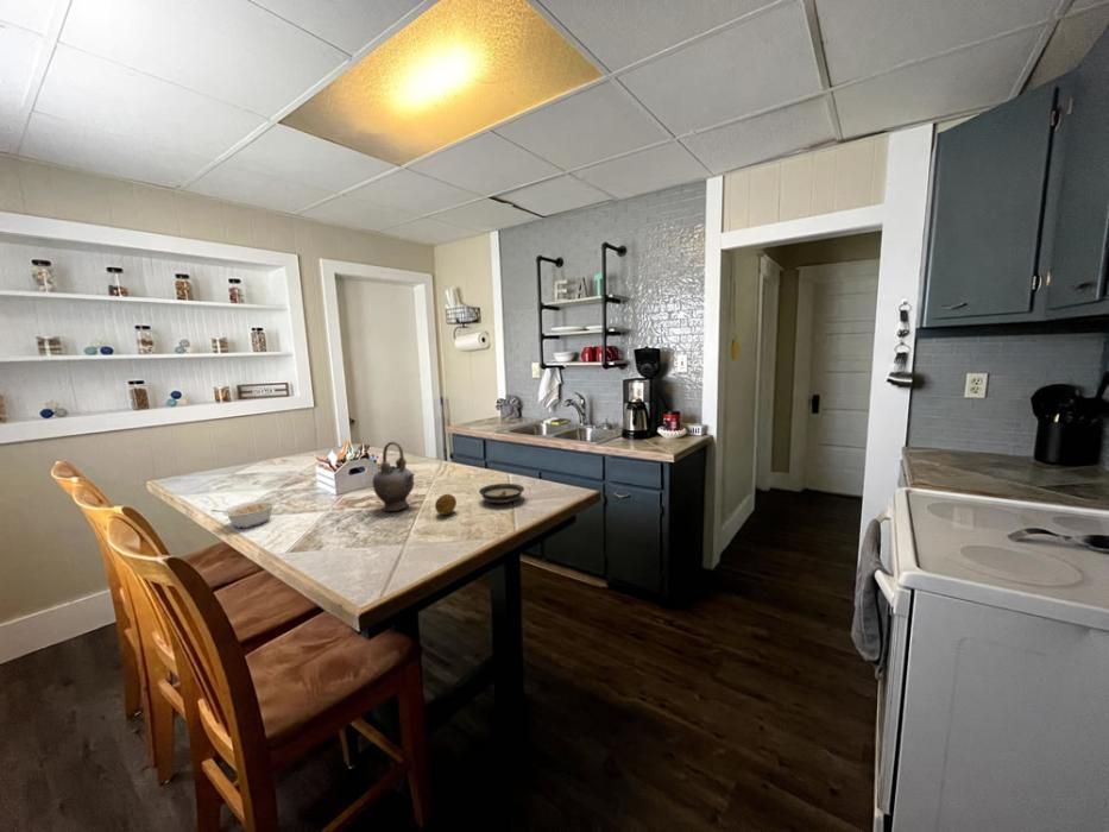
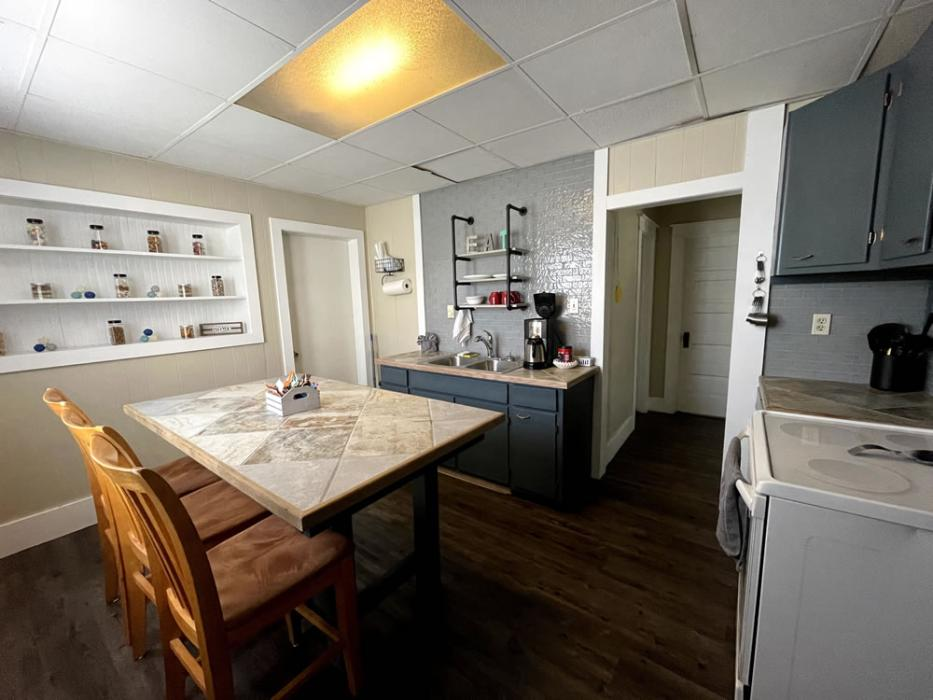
- legume (248, 513)
- saucer (502, 494)
- teapot (396, 475)
- fruit (446, 504)
